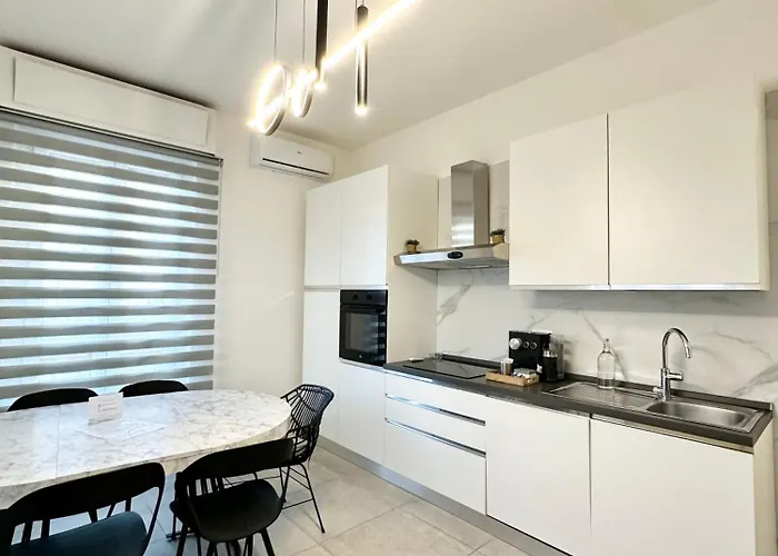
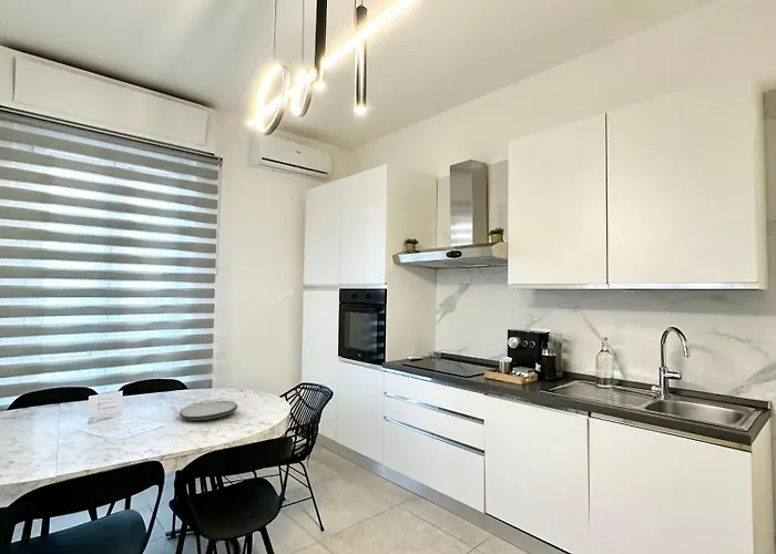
+ plate (208, 410)
